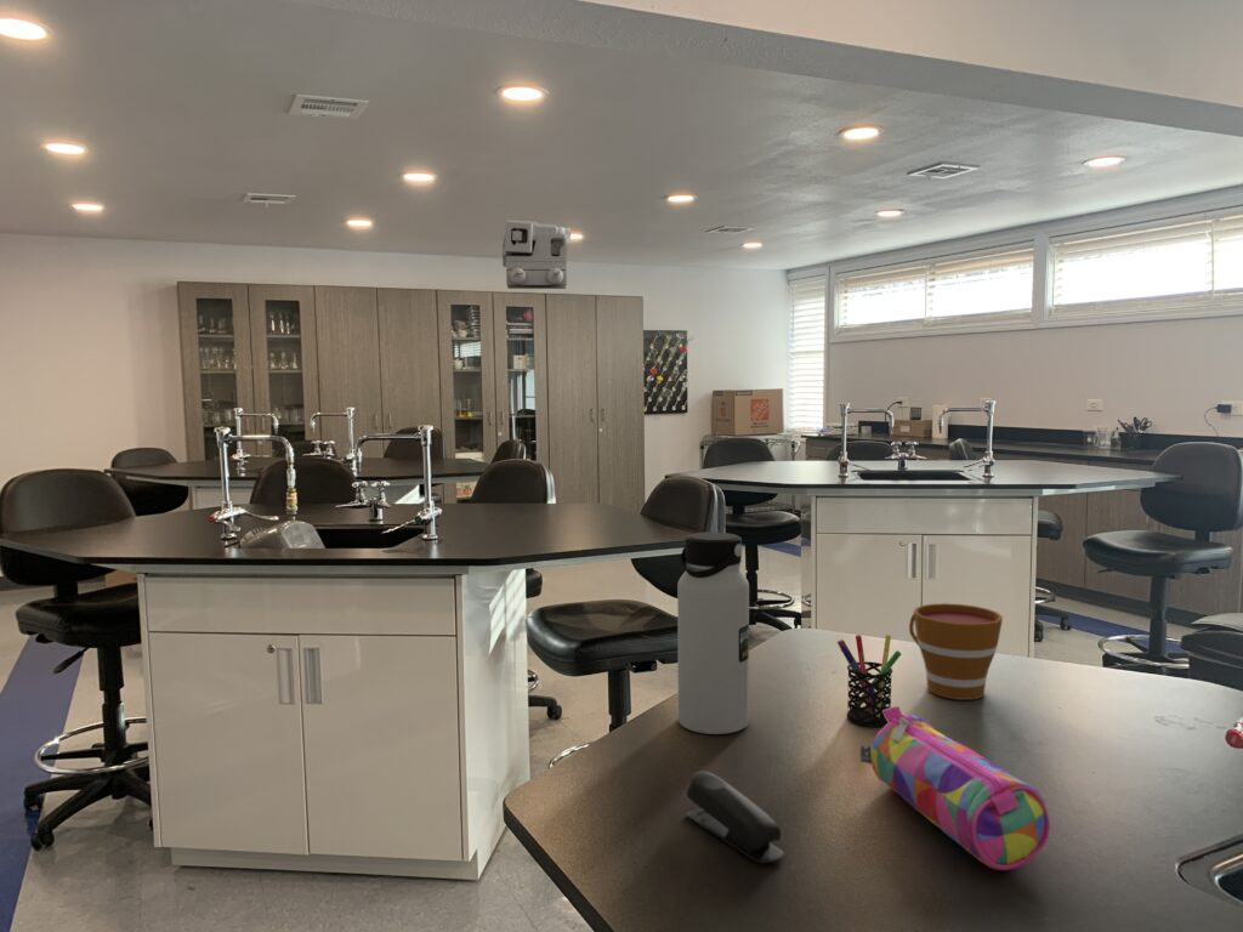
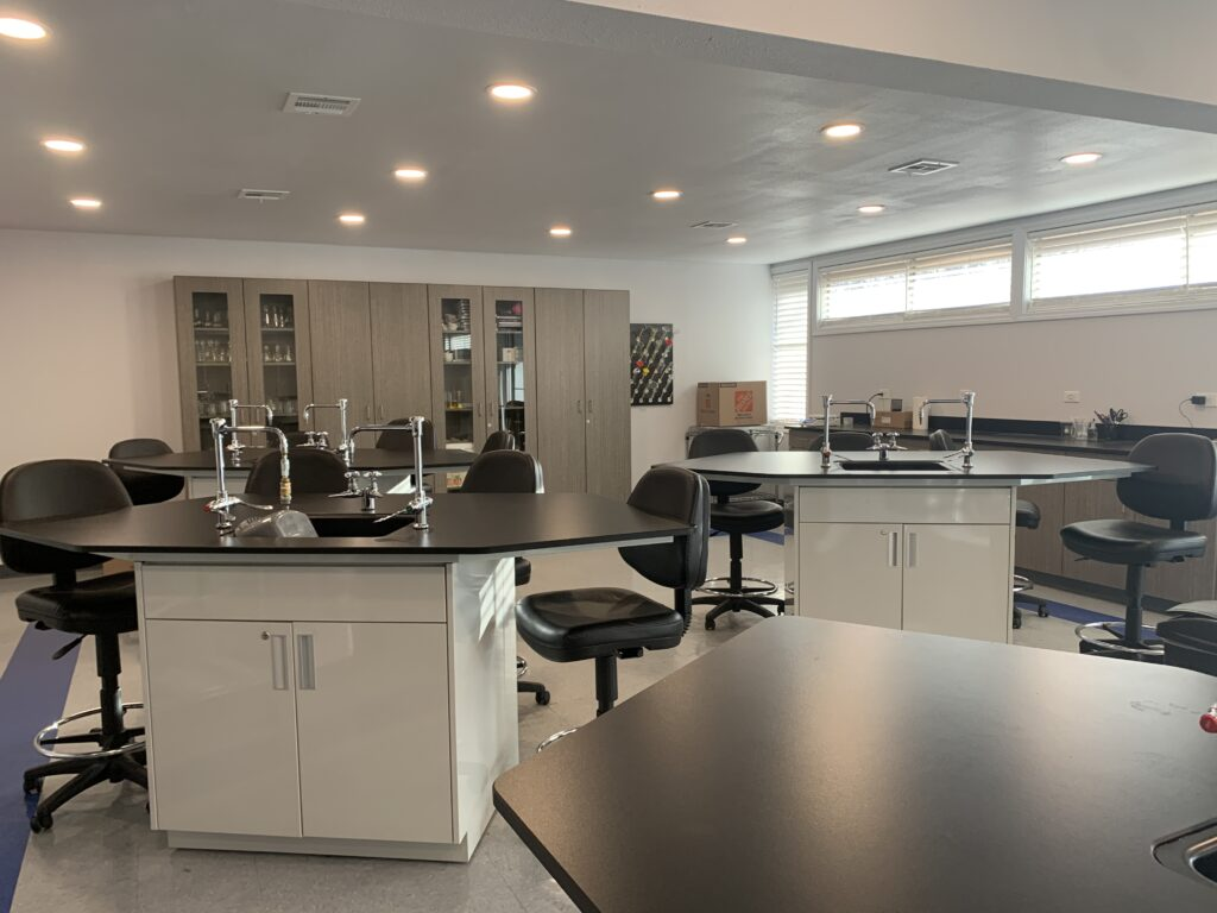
- total station (537, 252)
- pencil case (948, 782)
- cup (949, 649)
- stapler (732, 812)
- pen holder (873, 676)
- water bottle (713, 629)
